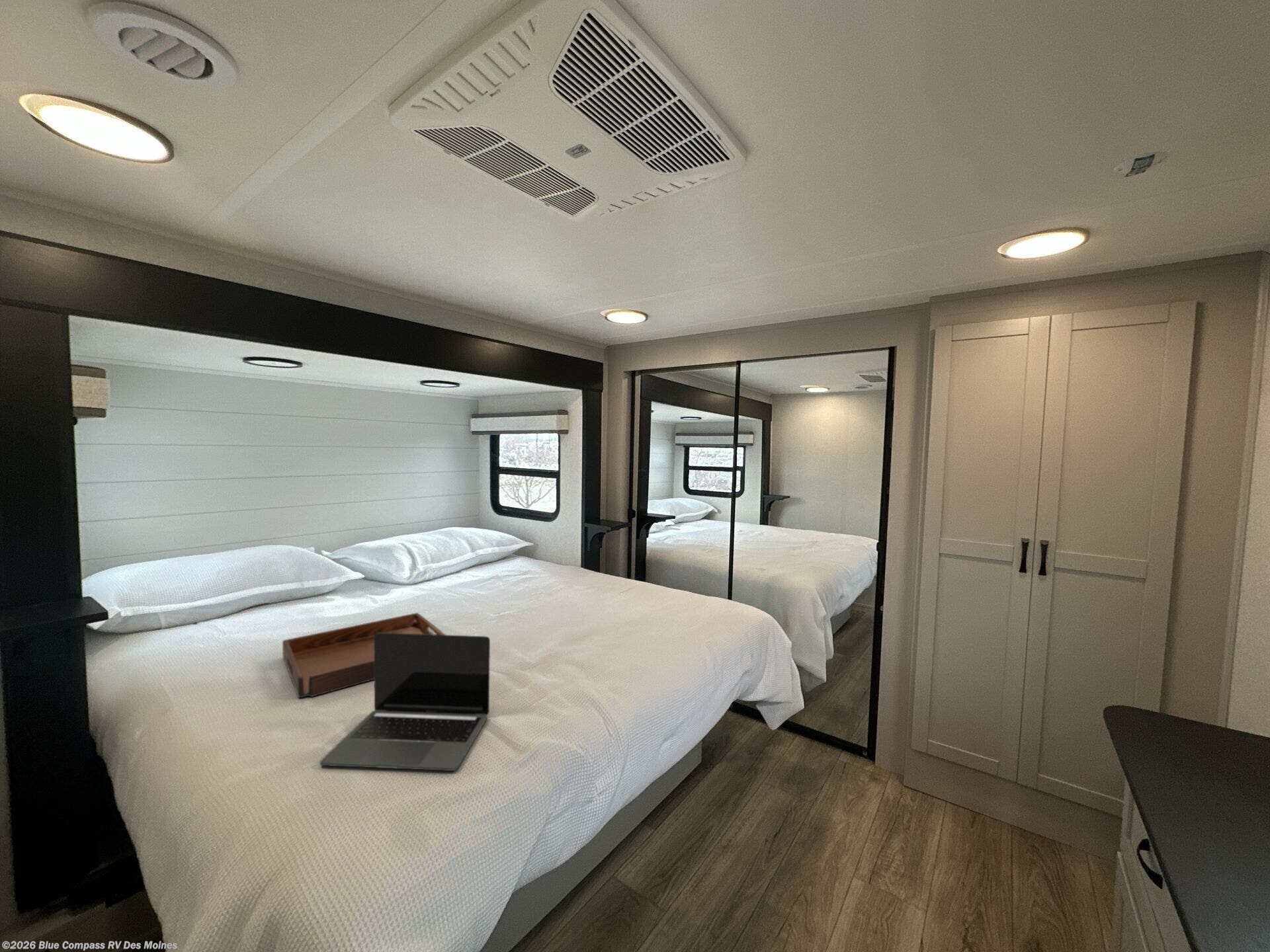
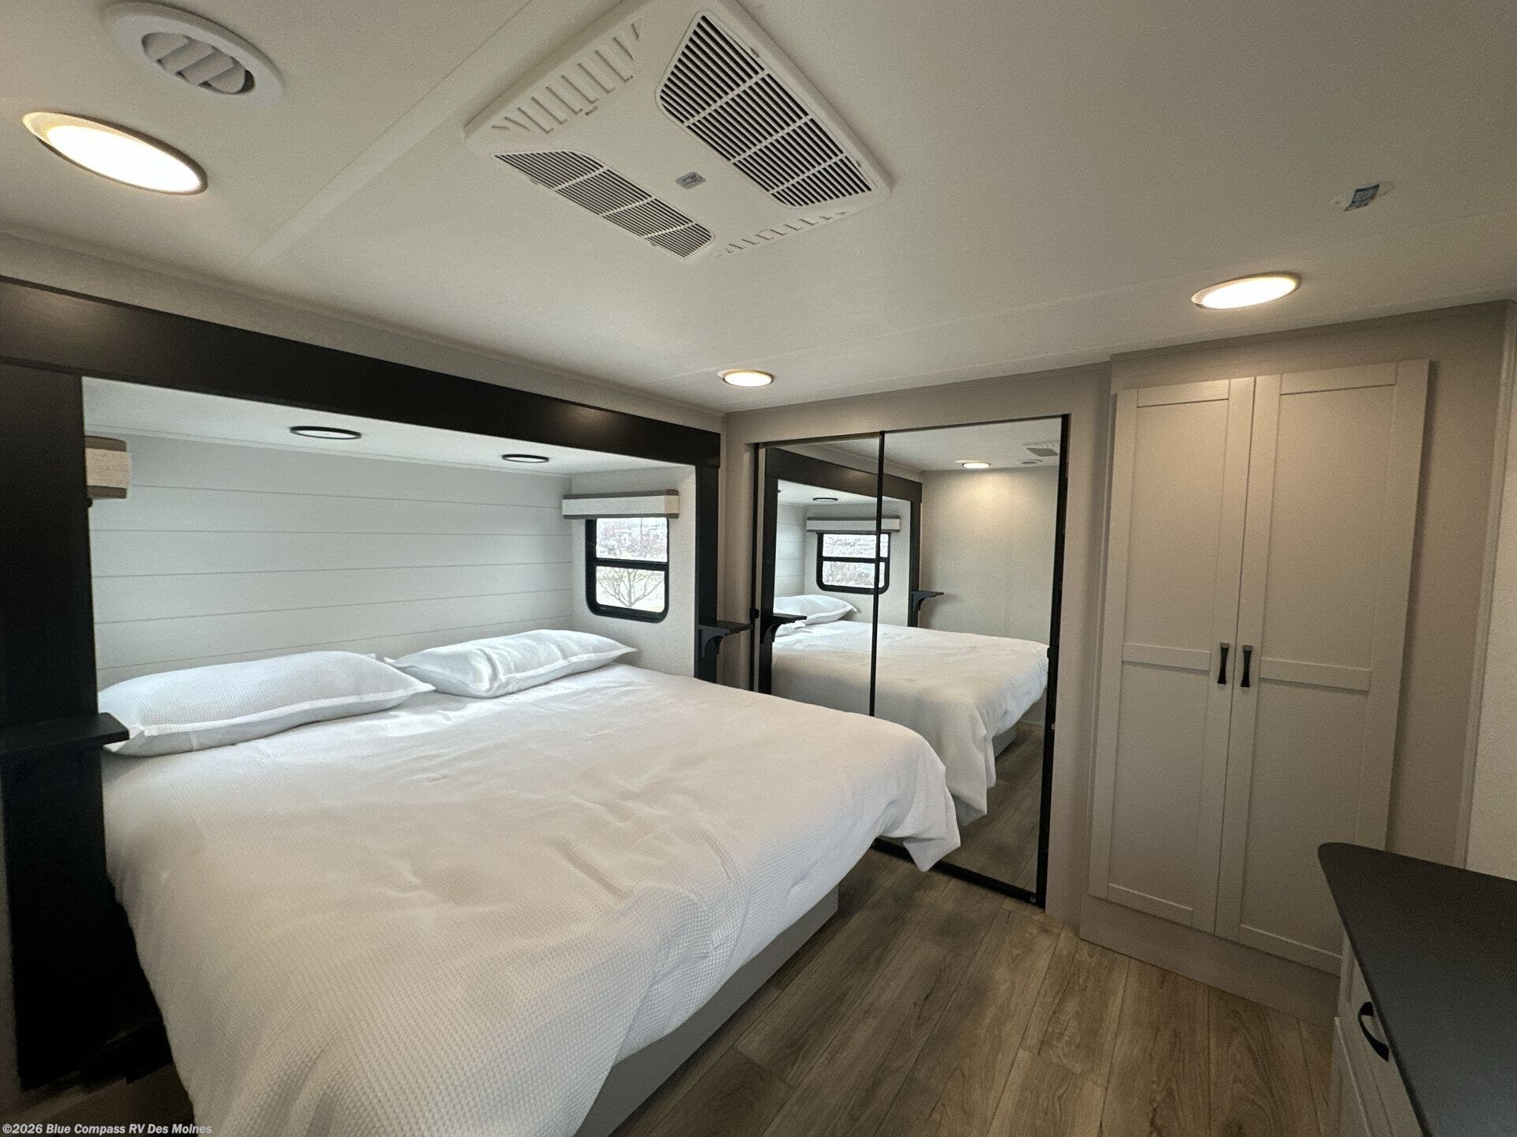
- serving tray (368, 649)
- laptop (411, 695)
